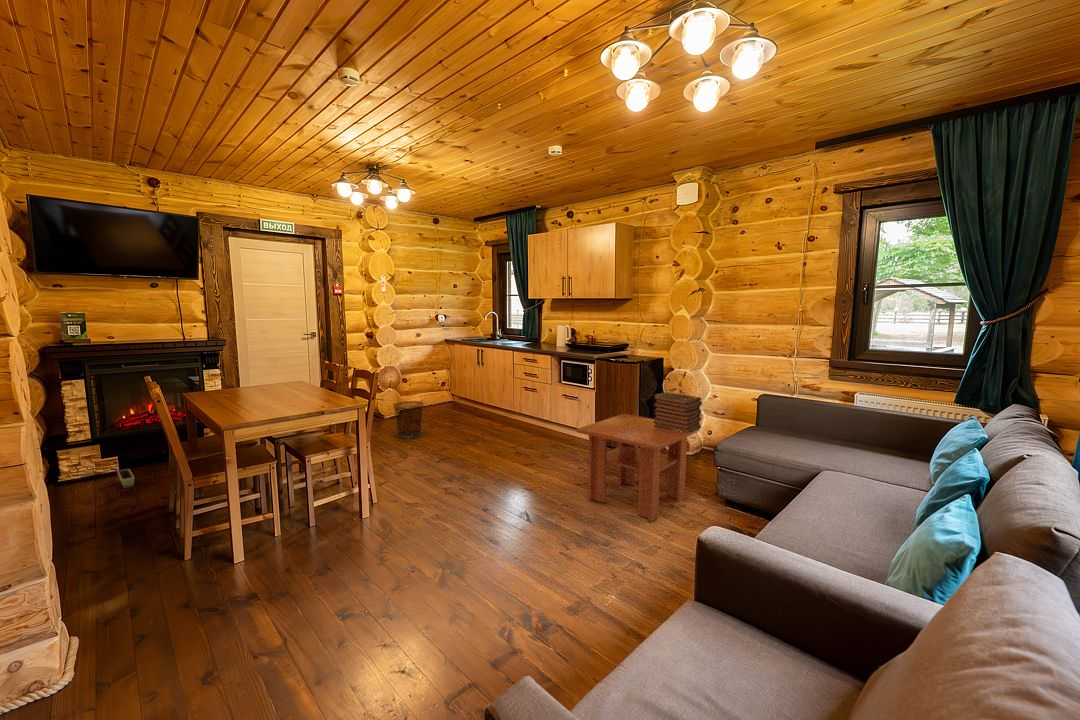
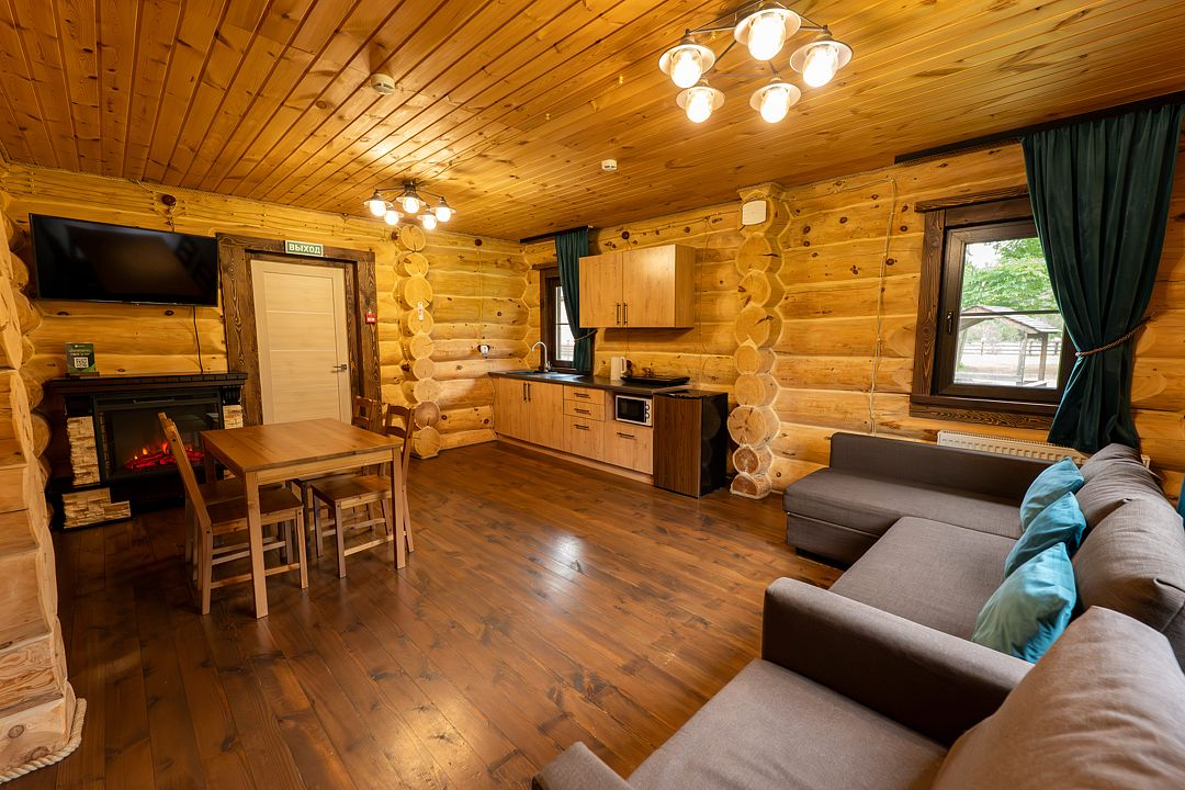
- planter (126, 478)
- book stack (676, 411)
- coffee table (637, 463)
- waste bin (408, 419)
